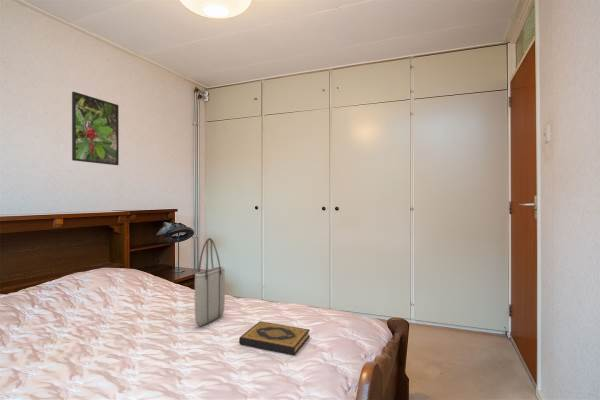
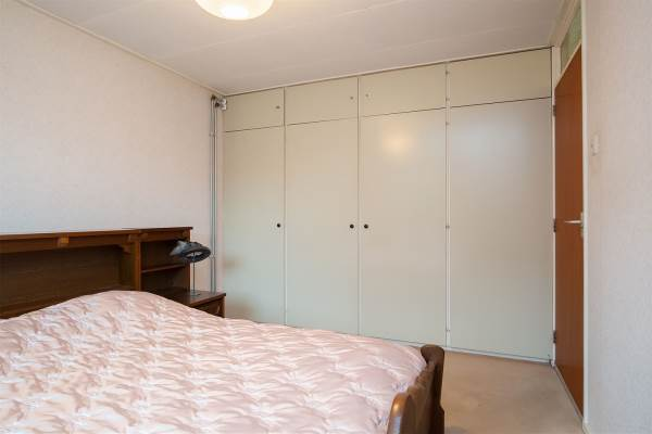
- tote bag (210, 279)
- hardback book (275, 336)
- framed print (96, 130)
